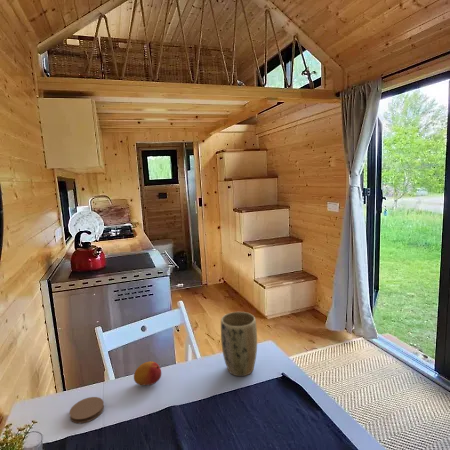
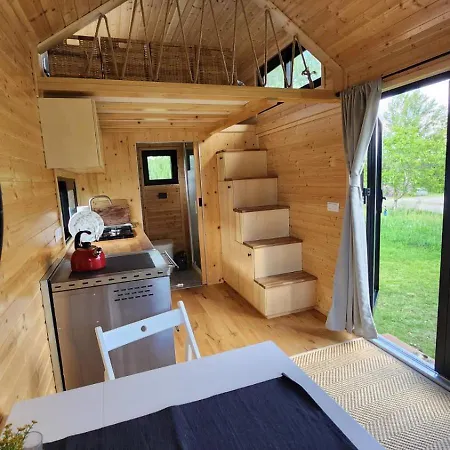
- coaster (87, 409)
- plant pot (239, 344)
- fruit (147, 373)
